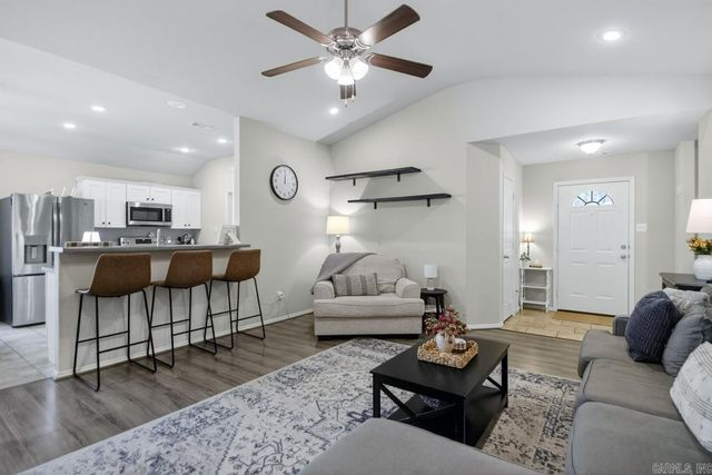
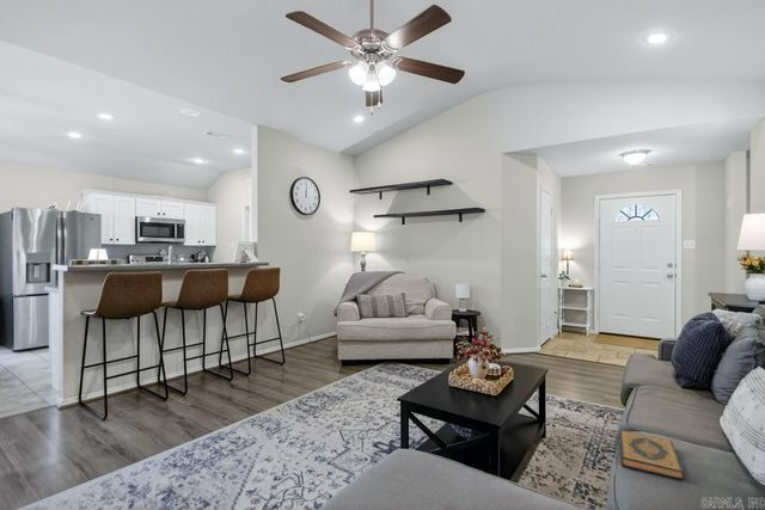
+ hardback book (648, 451)
